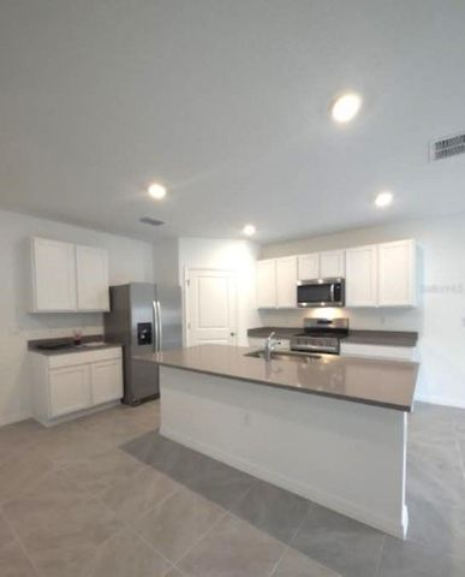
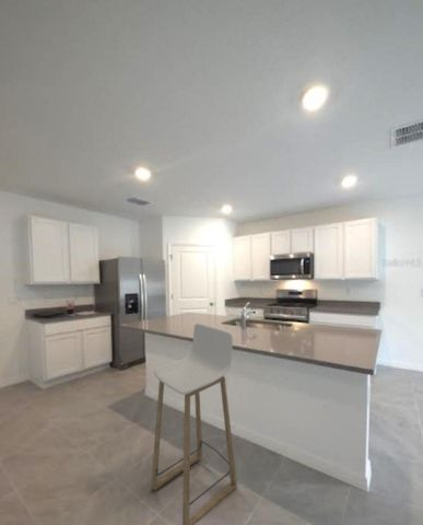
+ bar stool (189, 410)
